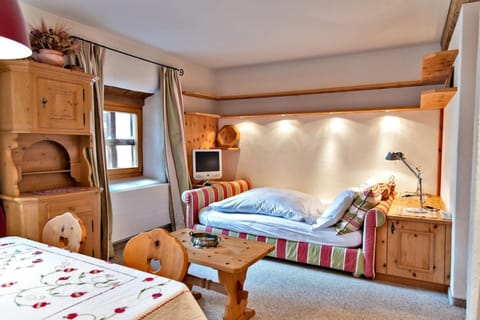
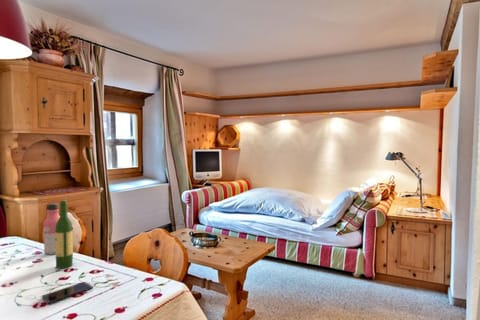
+ smartphone (68, 291)
+ wine bottle (63, 233)
+ water bottle (53, 228)
